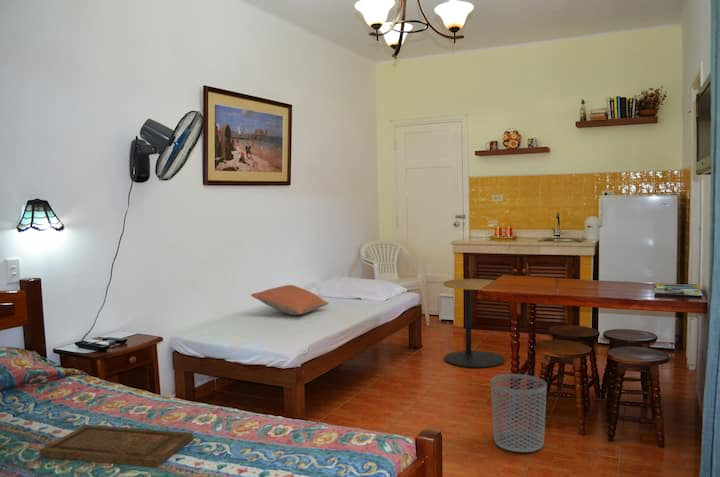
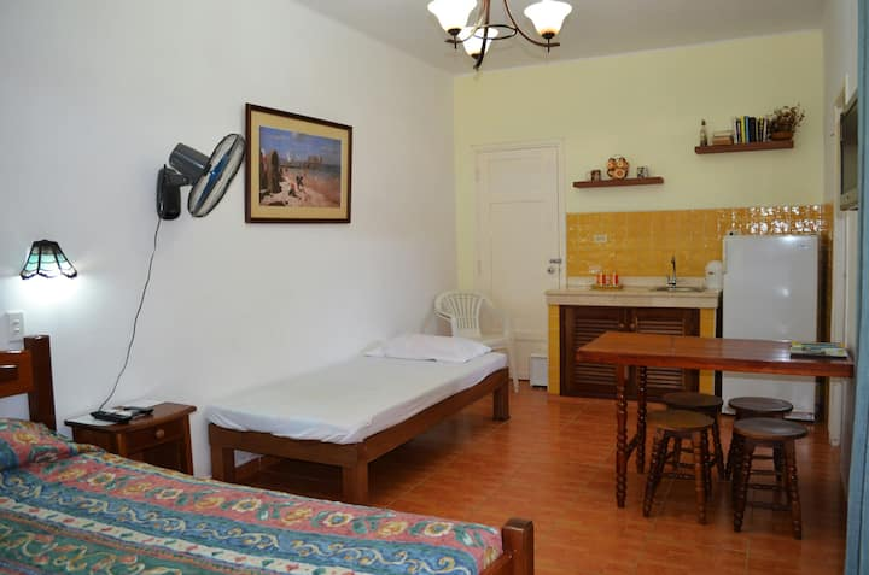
- pillow (291, 299)
- side table (470, 321)
- waste bin (518, 412)
- tray (118, 444)
